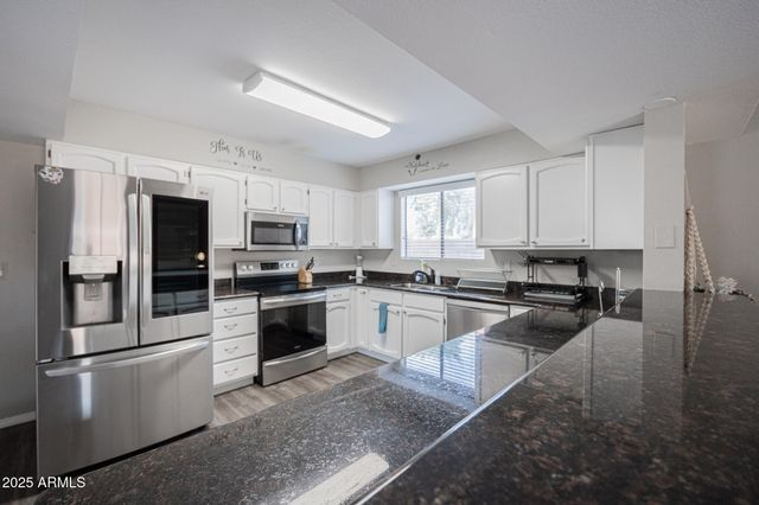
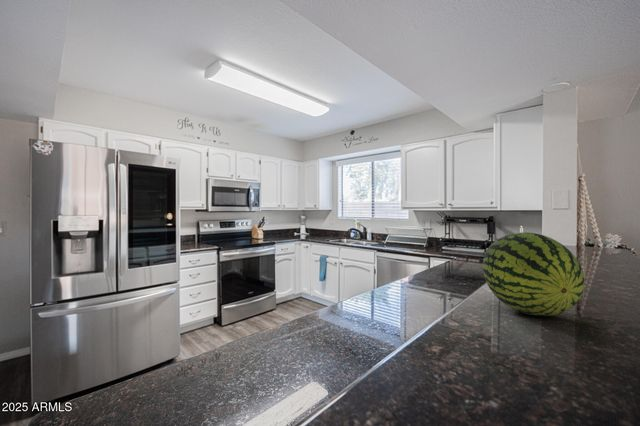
+ fruit (528, 272)
